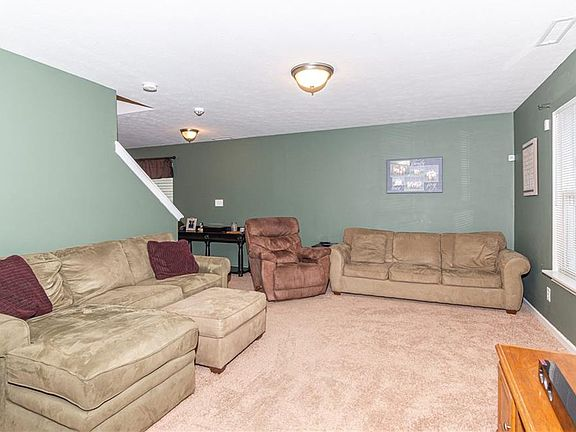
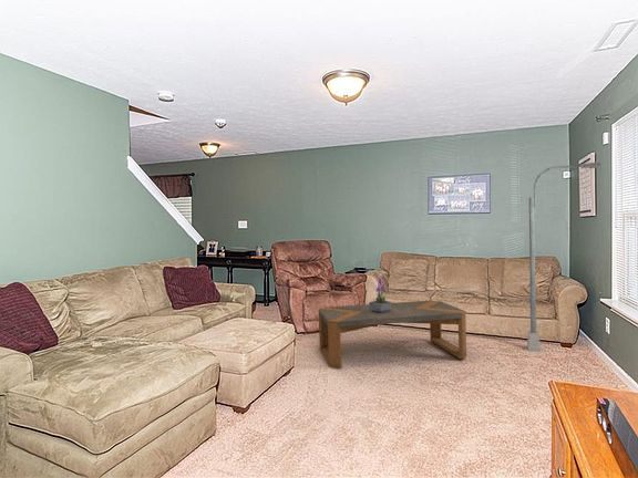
+ potted plant (379, 292)
+ coffee table (389, 323)
+ floor lamp (534, 259)
